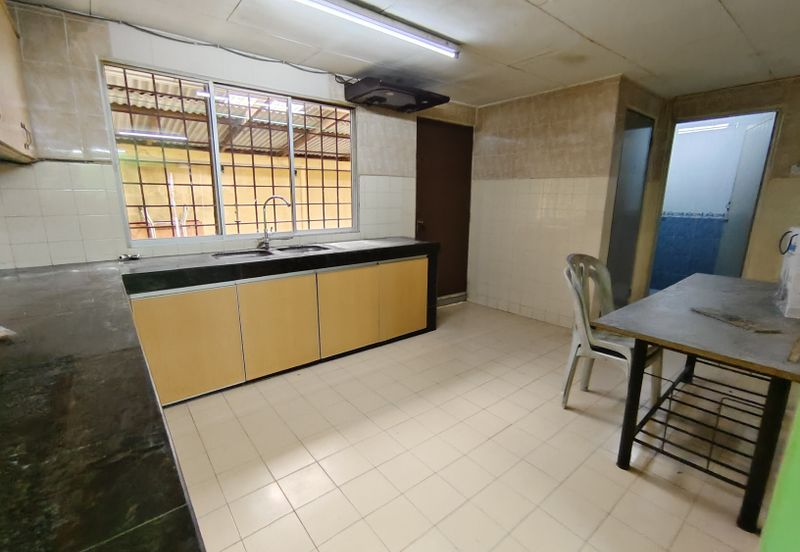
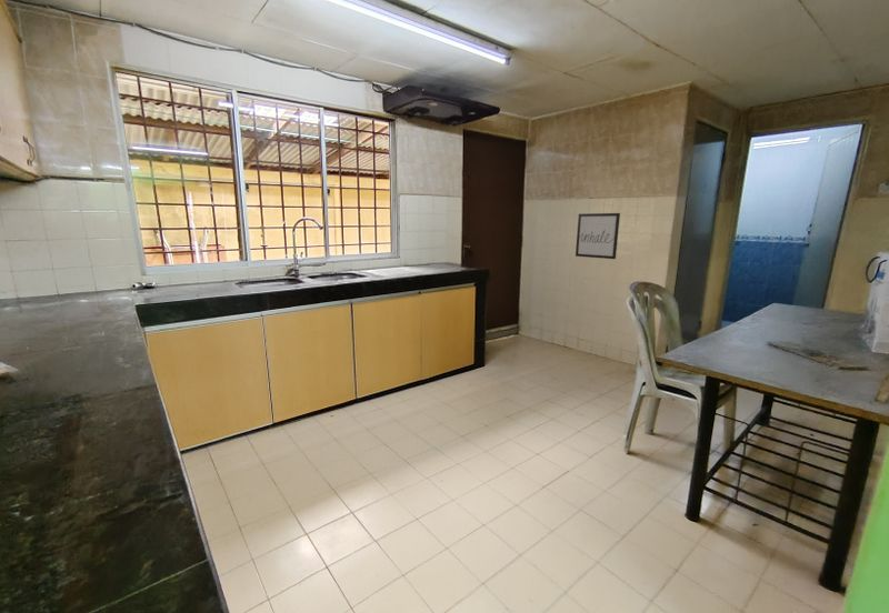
+ wall art (596, 235)
